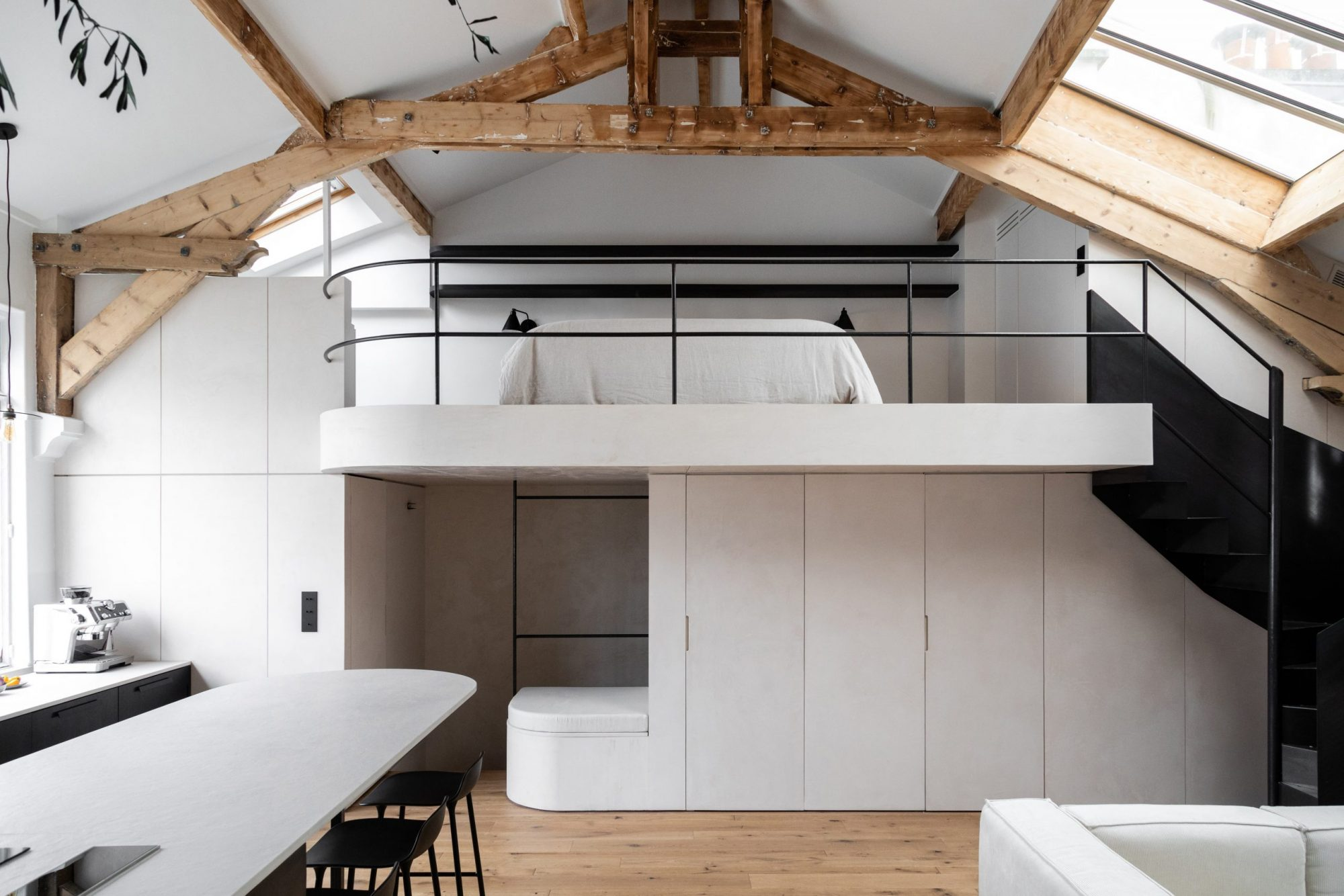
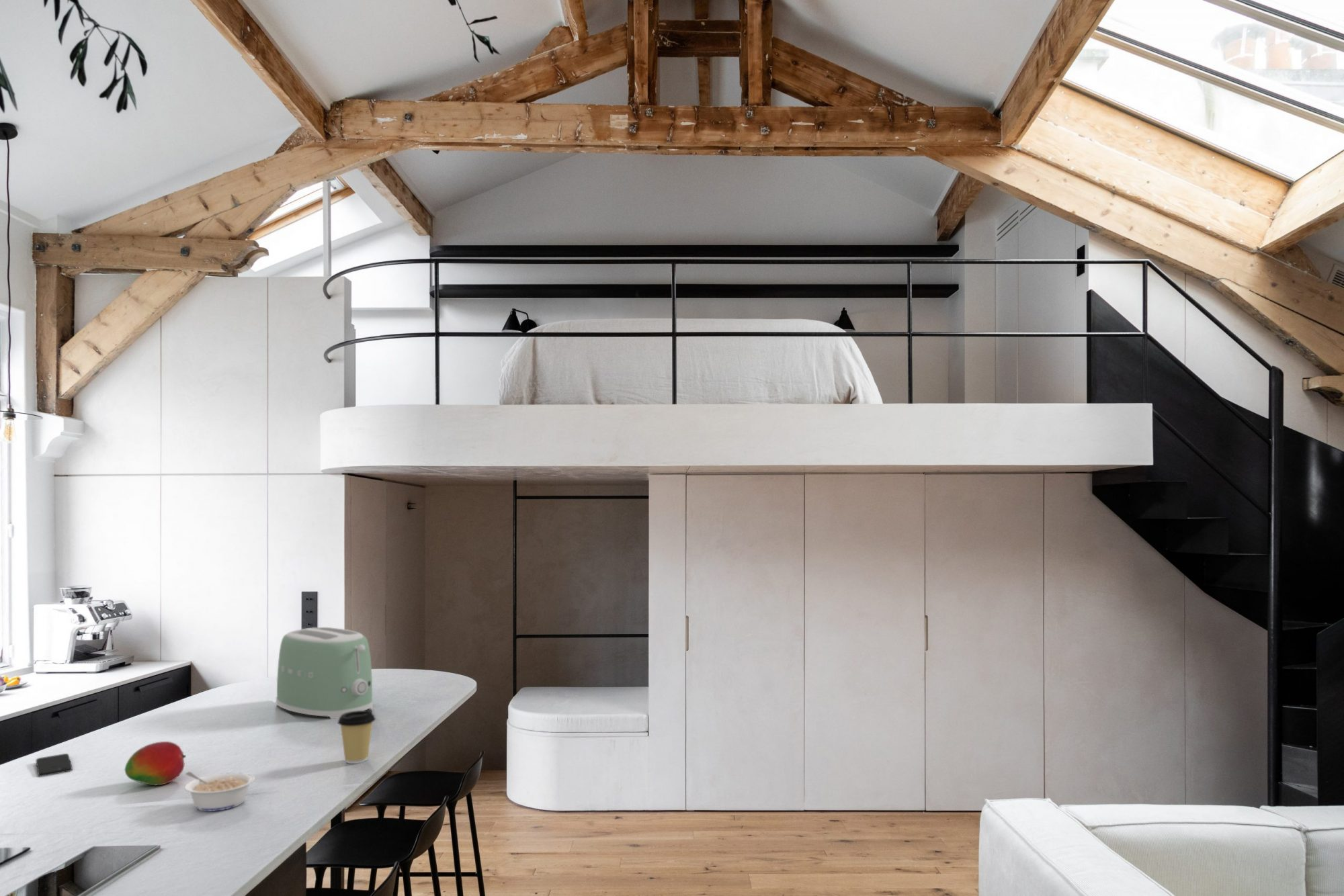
+ coffee cup (356, 736)
+ smartphone (54, 764)
+ toaster (324, 669)
+ fruit (155, 764)
+ legume (217, 791)
